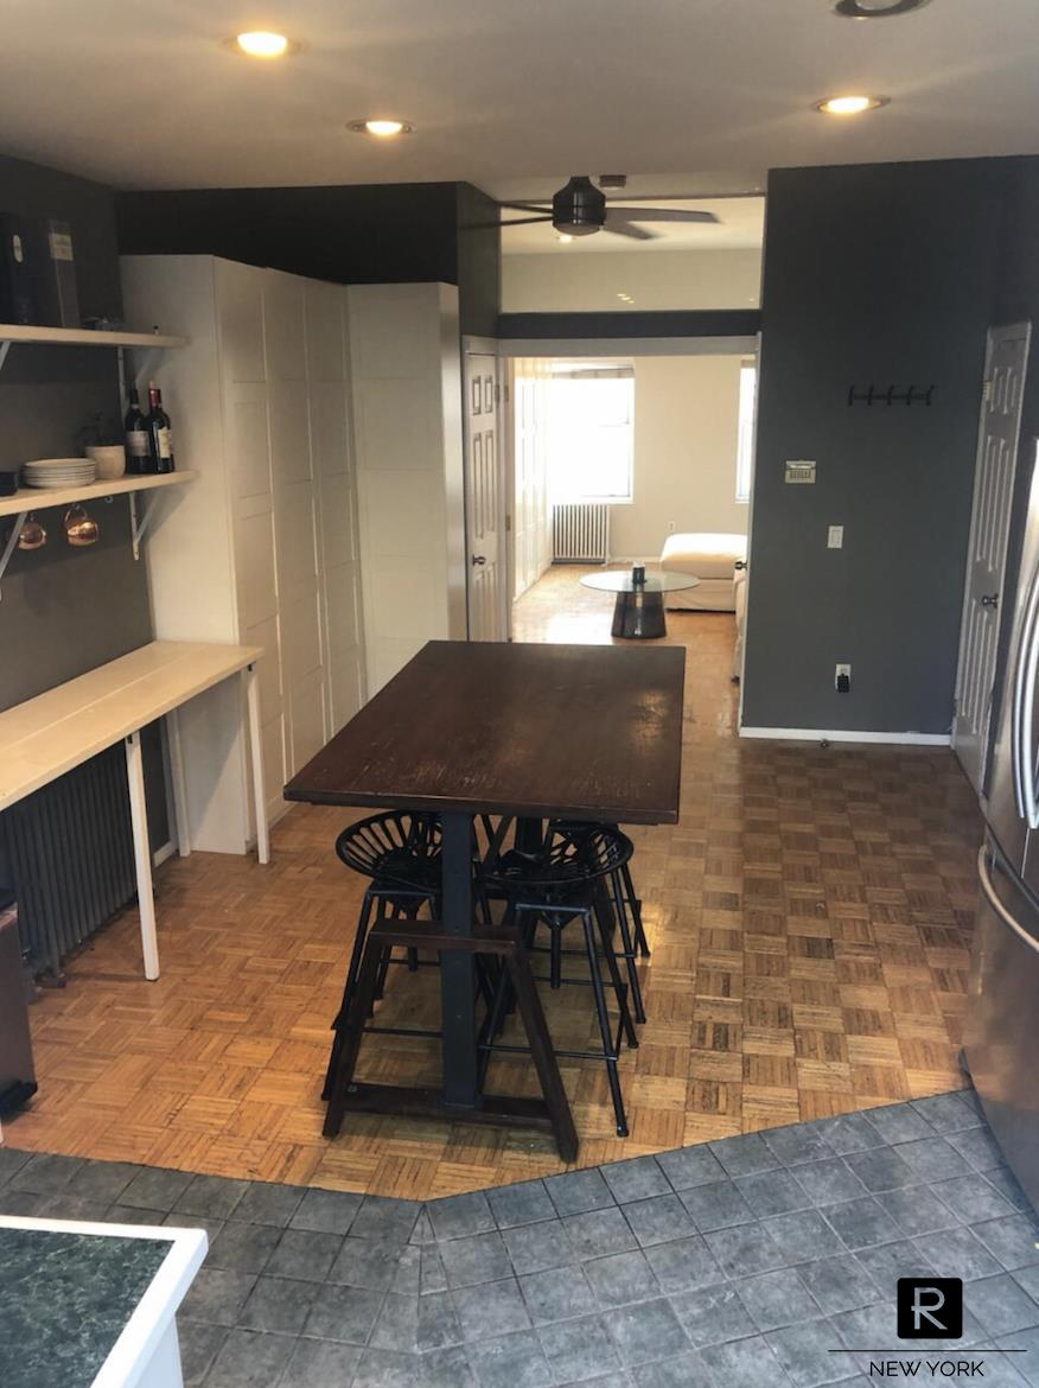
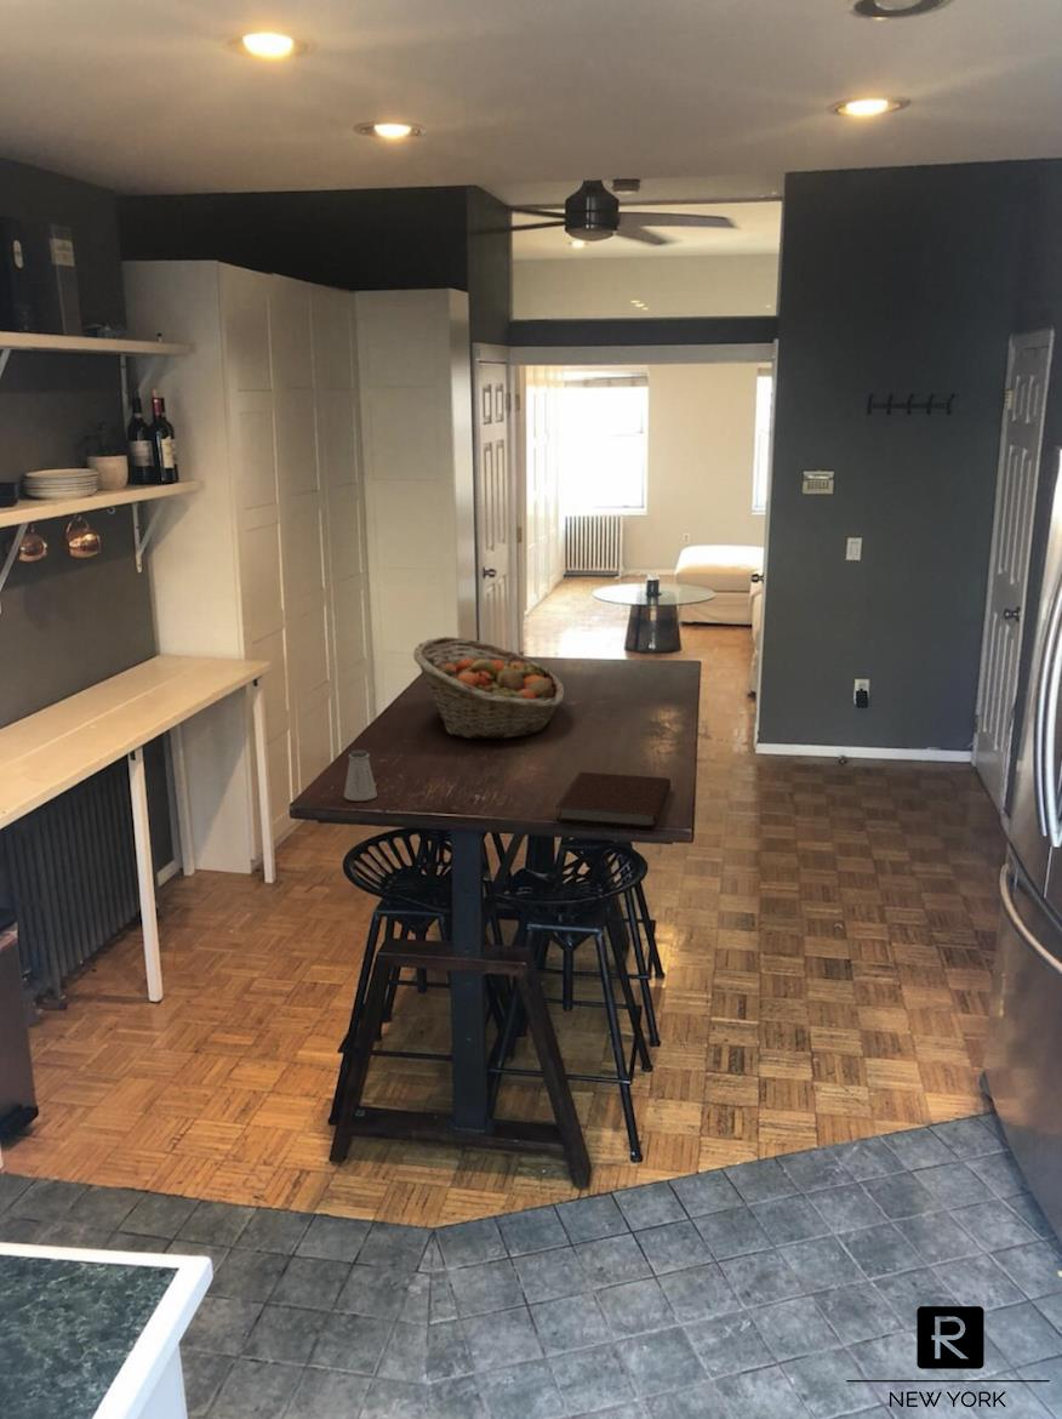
+ saltshaker (359, 774)
+ fruit basket (490, 684)
+ notebook (615, 798)
